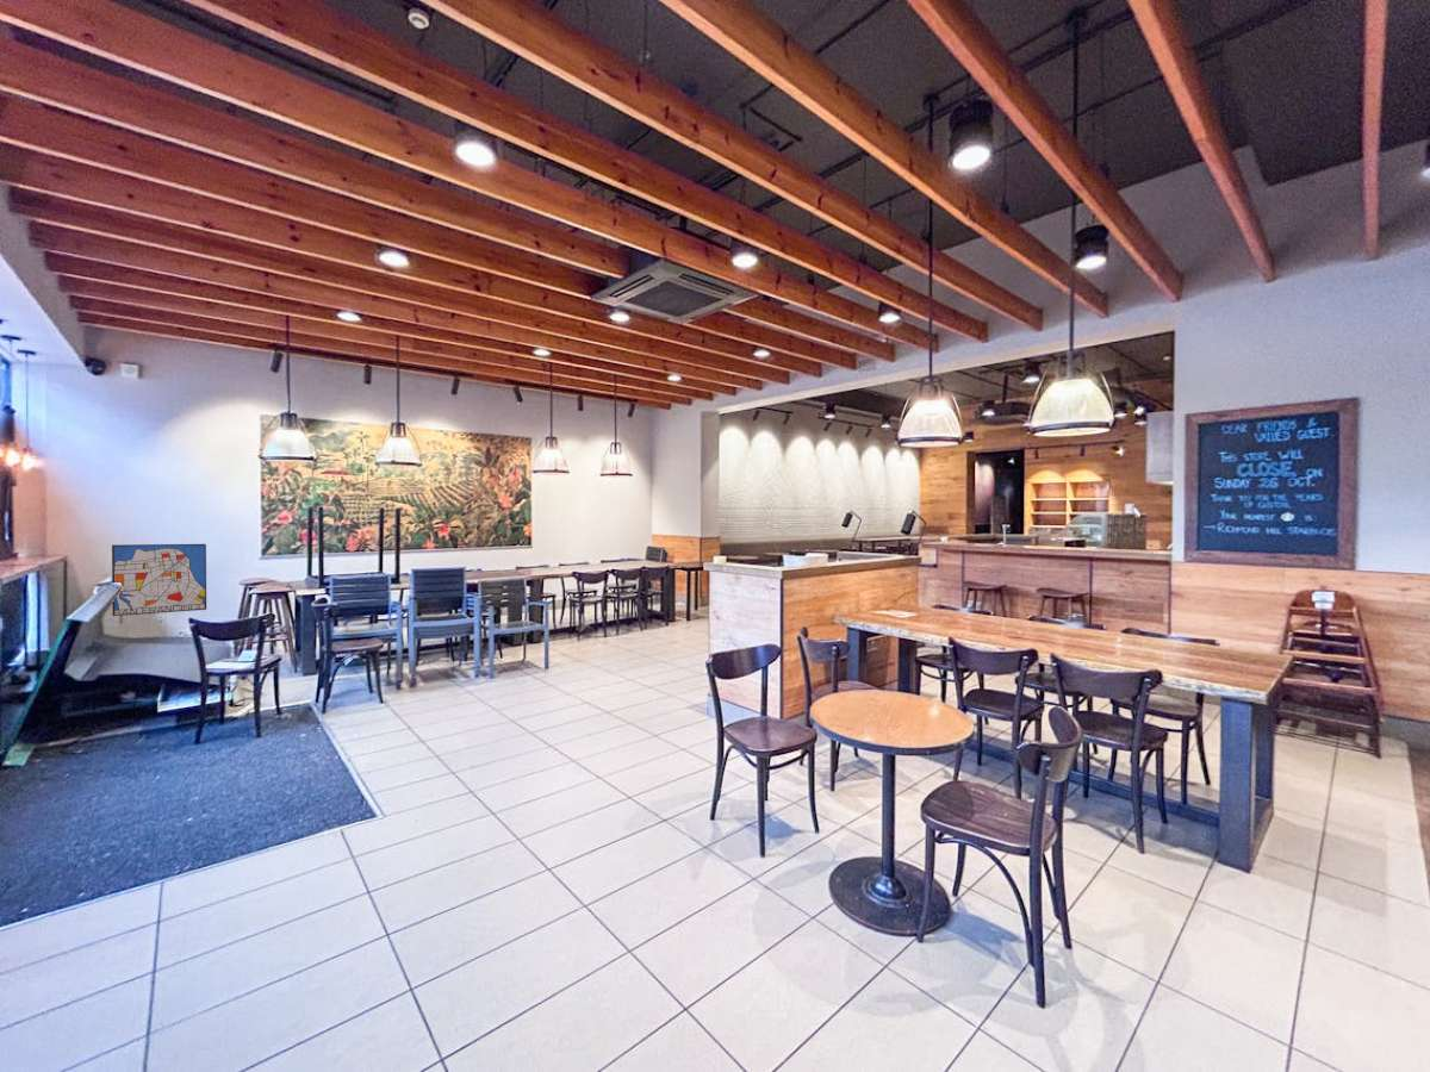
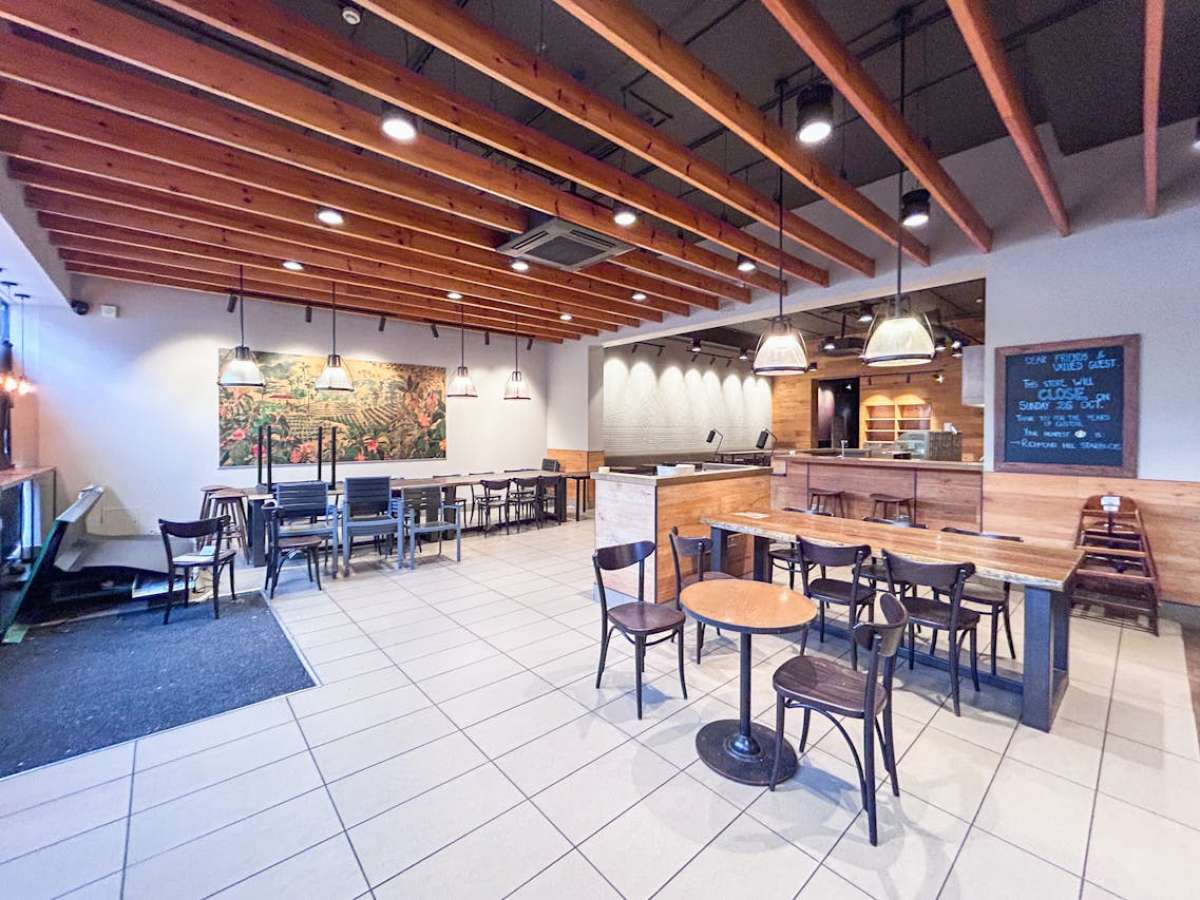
- wall art (161, 578)
